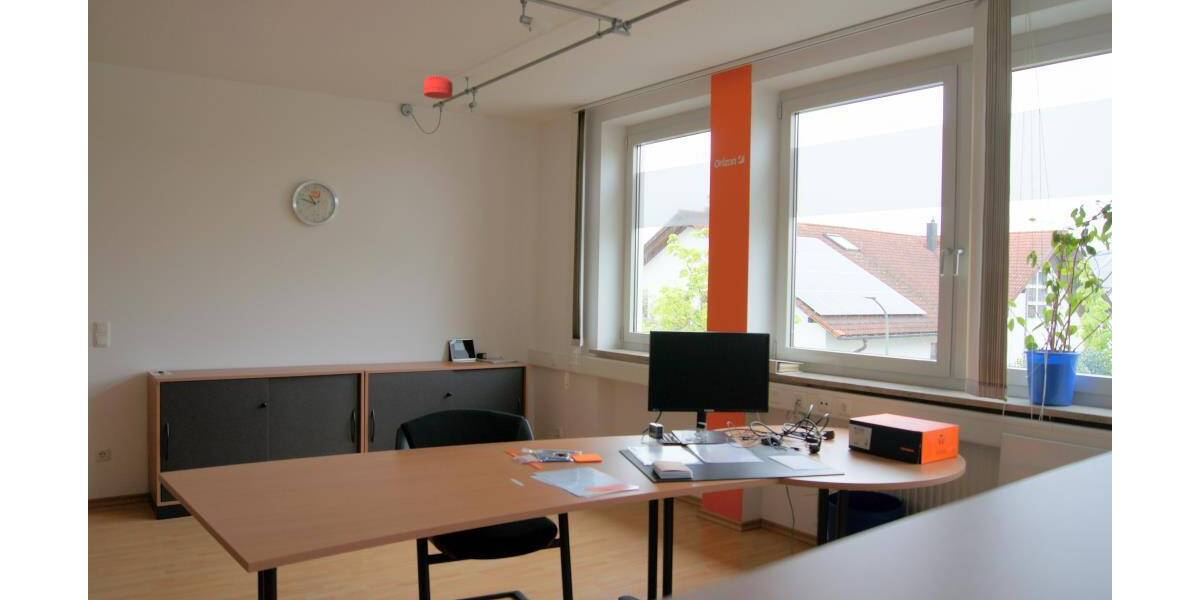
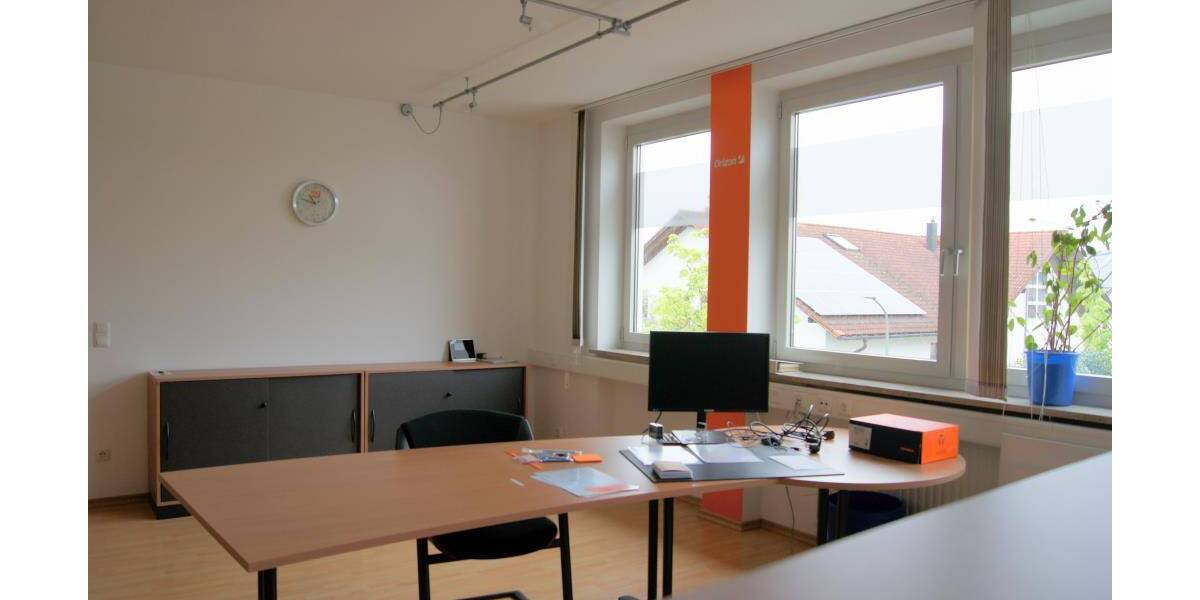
- smoke detector (438, 87)
